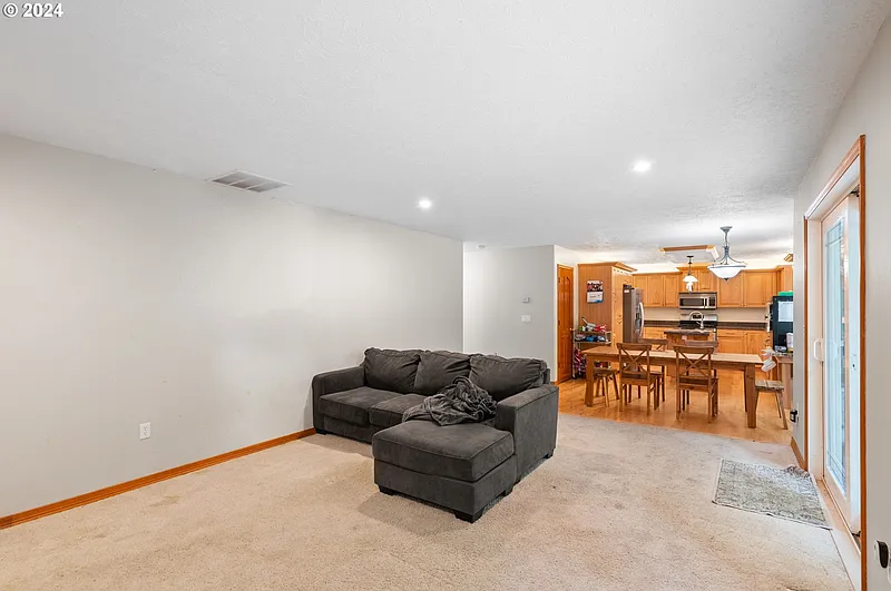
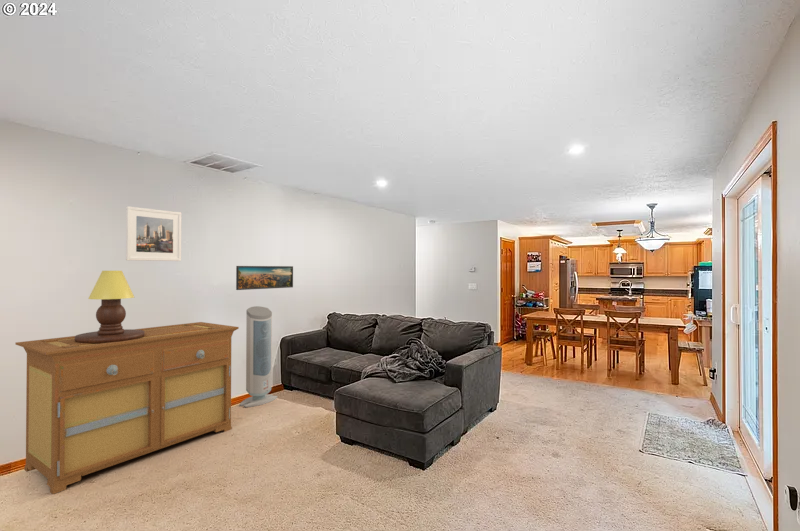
+ table lamp (111, 303)
+ sideboard (141, 390)
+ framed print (155, 235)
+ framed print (266, 277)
+ air purifier (259, 353)
